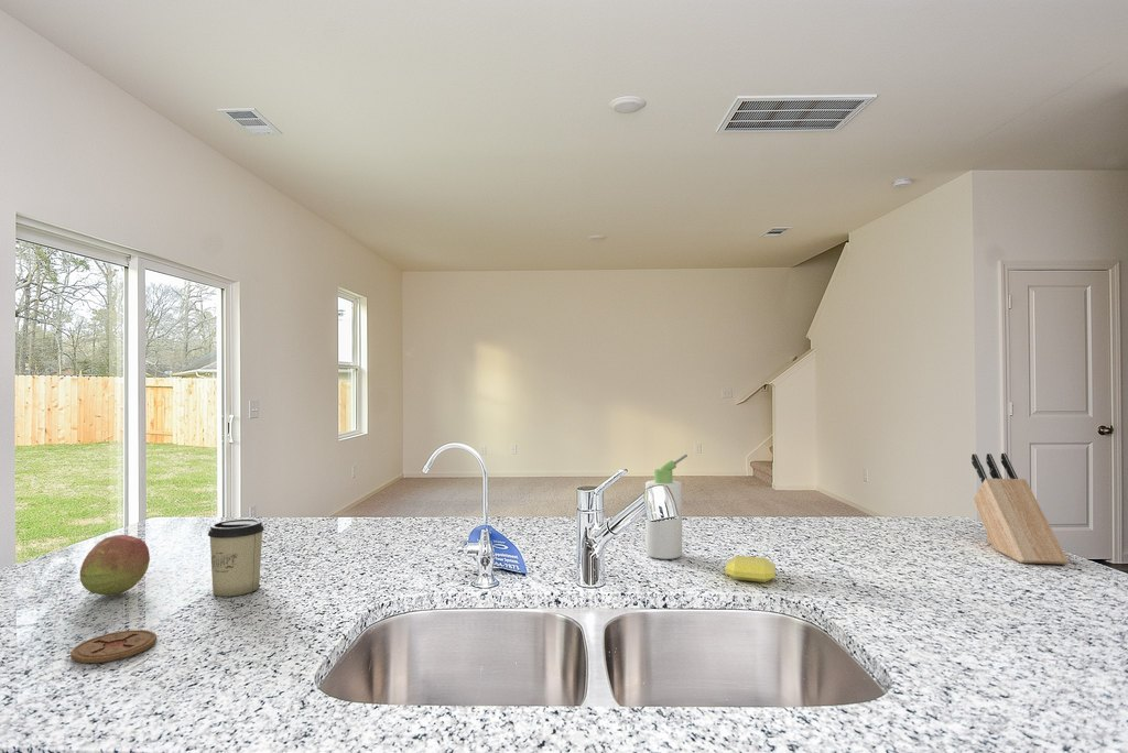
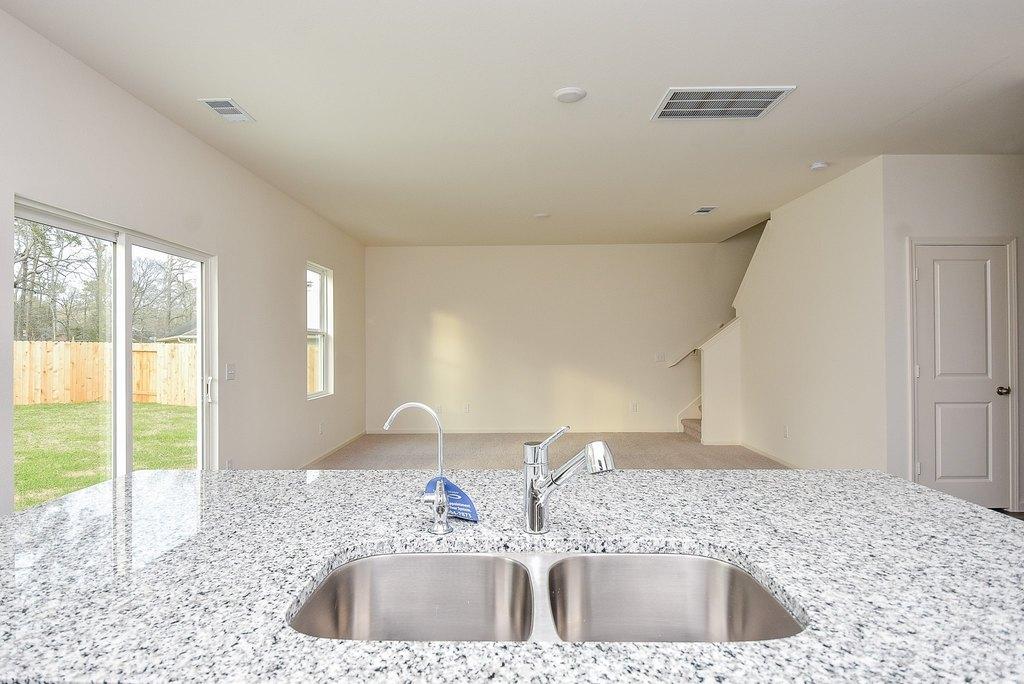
- cup (236, 556)
- knife block (1011, 503)
- coaster (115, 645)
- bottle (675, 502)
- fruit (115, 565)
- soap bar (750, 568)
